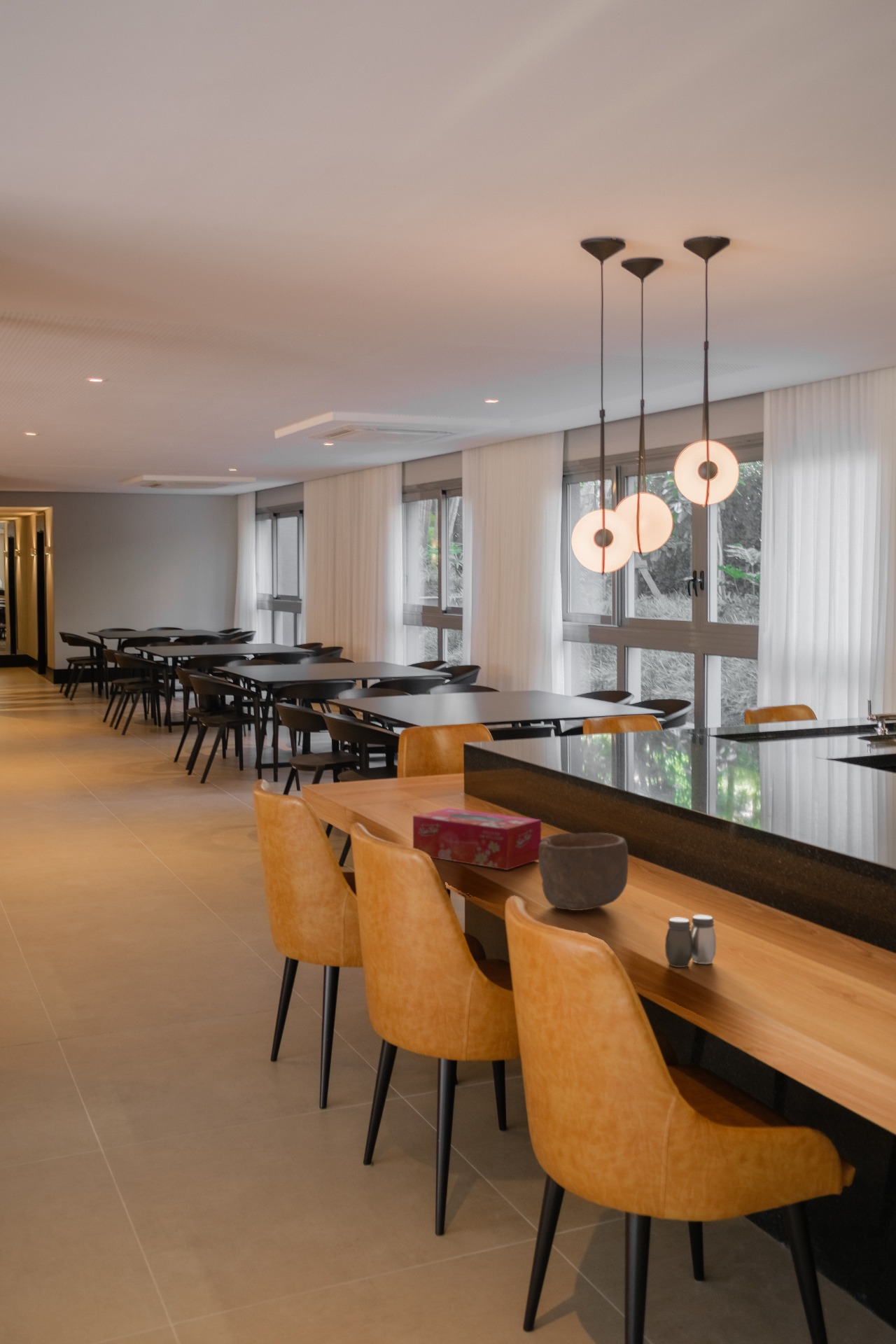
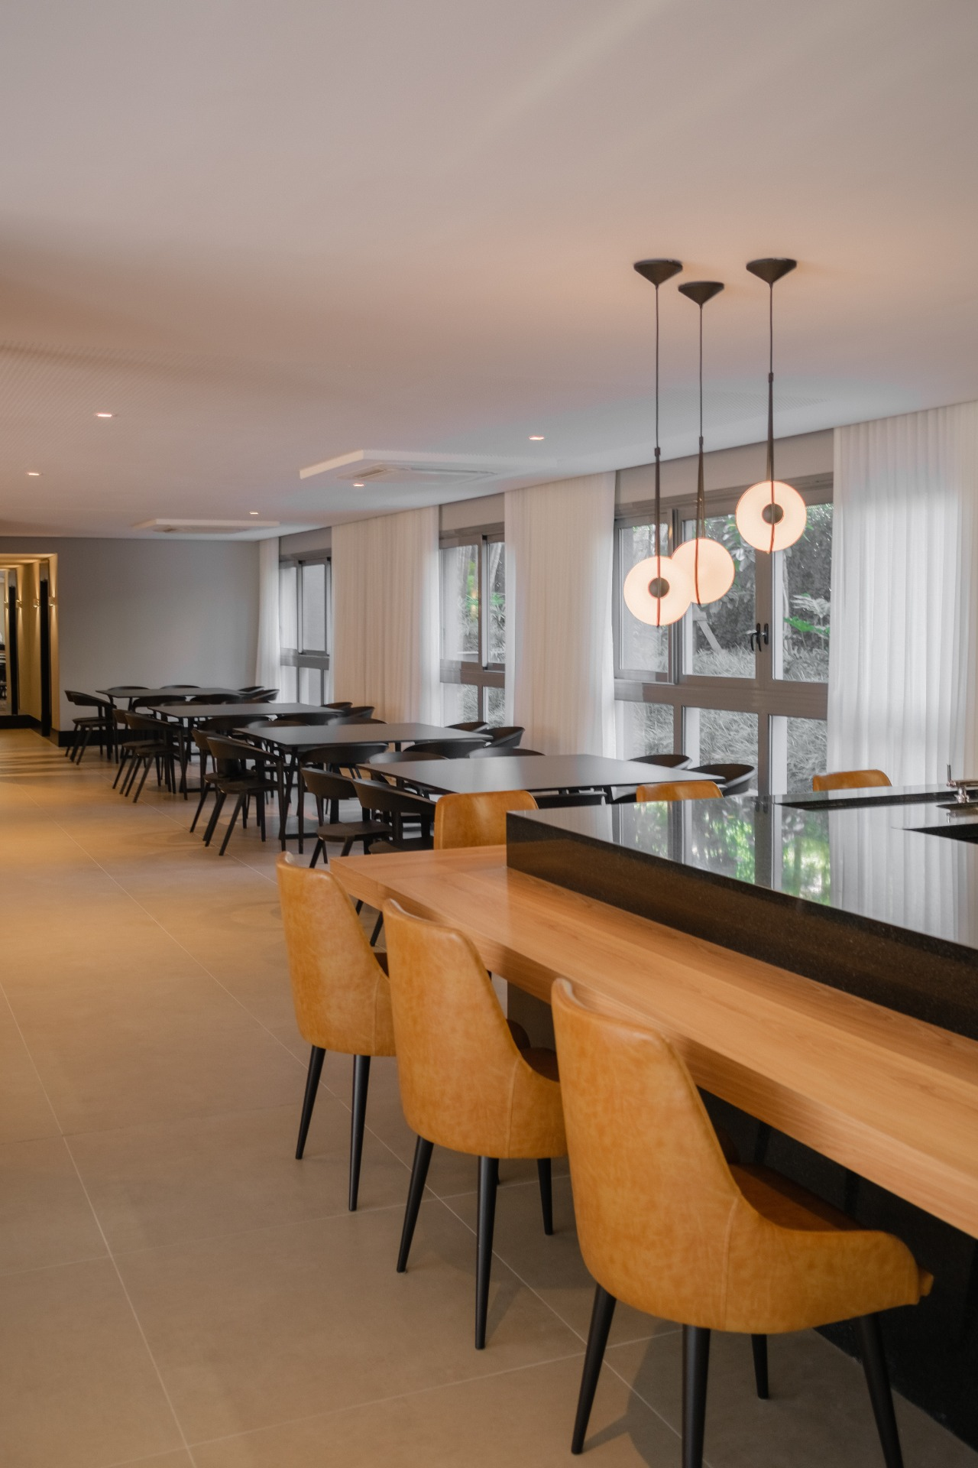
- bowl (582, 872)
- salt and pepper shaker (690, 939)
- tissue box (476, 837)
